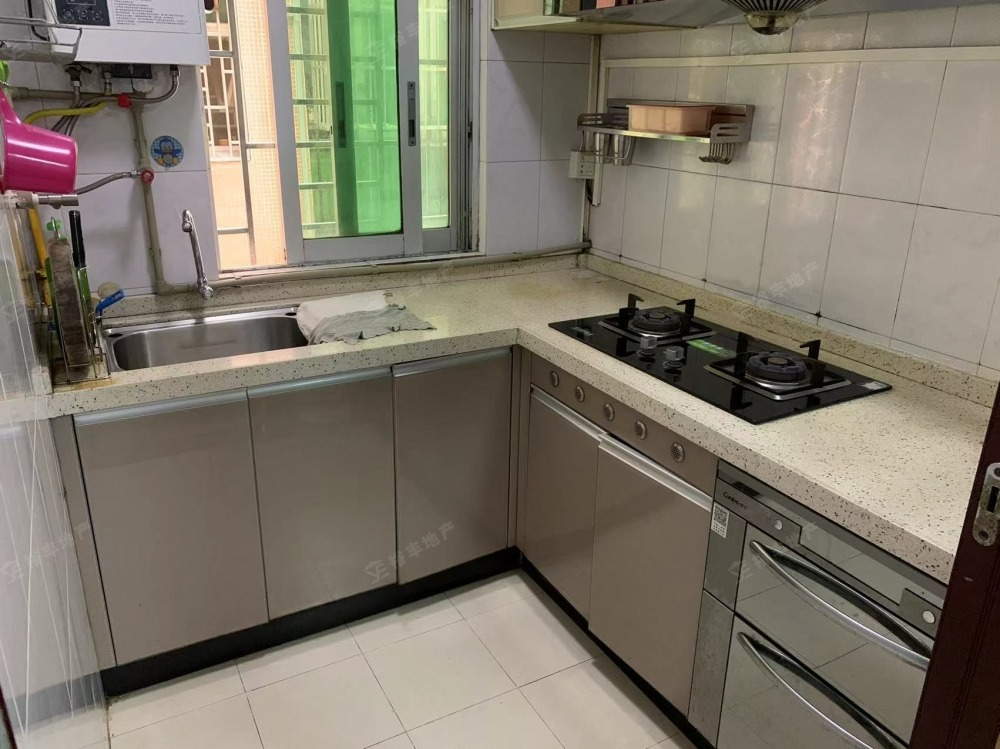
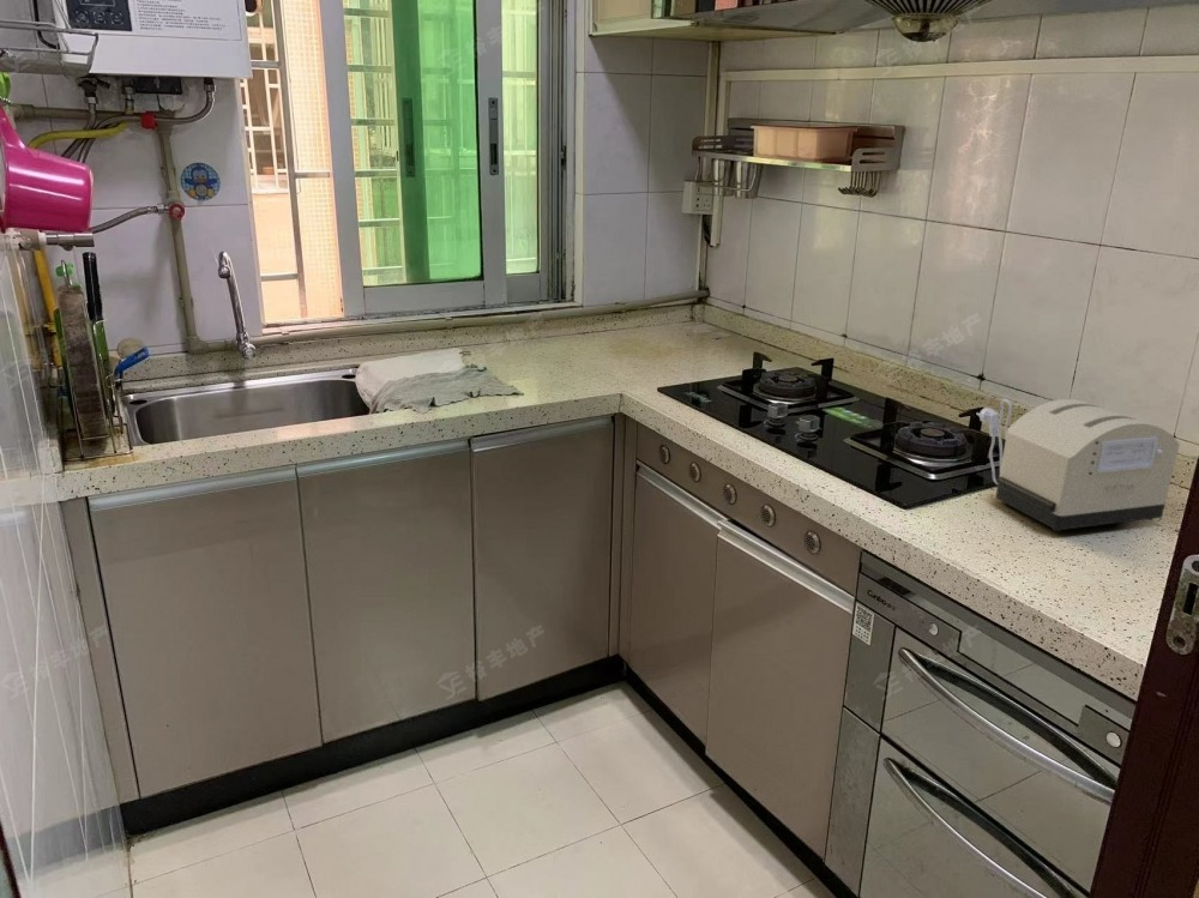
+ toaster (1062, 452)
